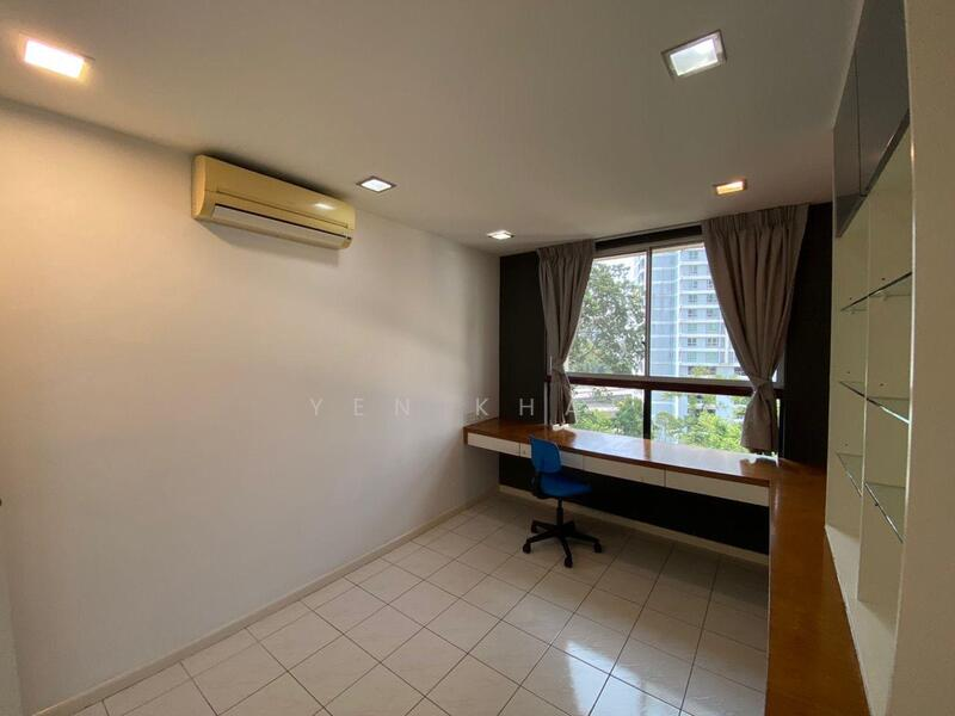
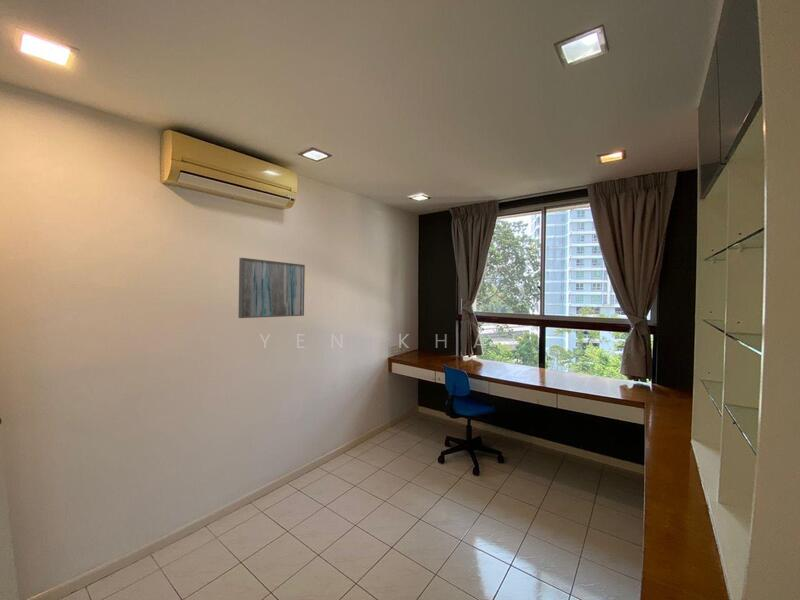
+ wall art (274, 289)
